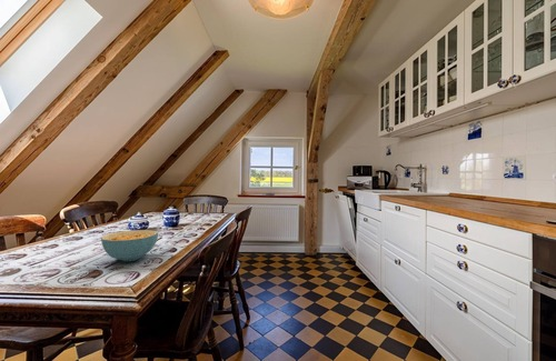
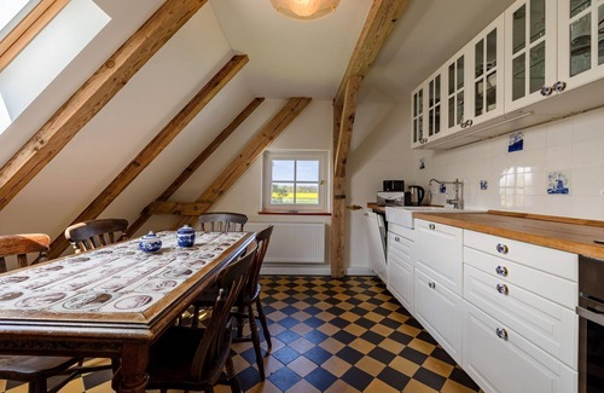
- cereal bowl (130, 247)
